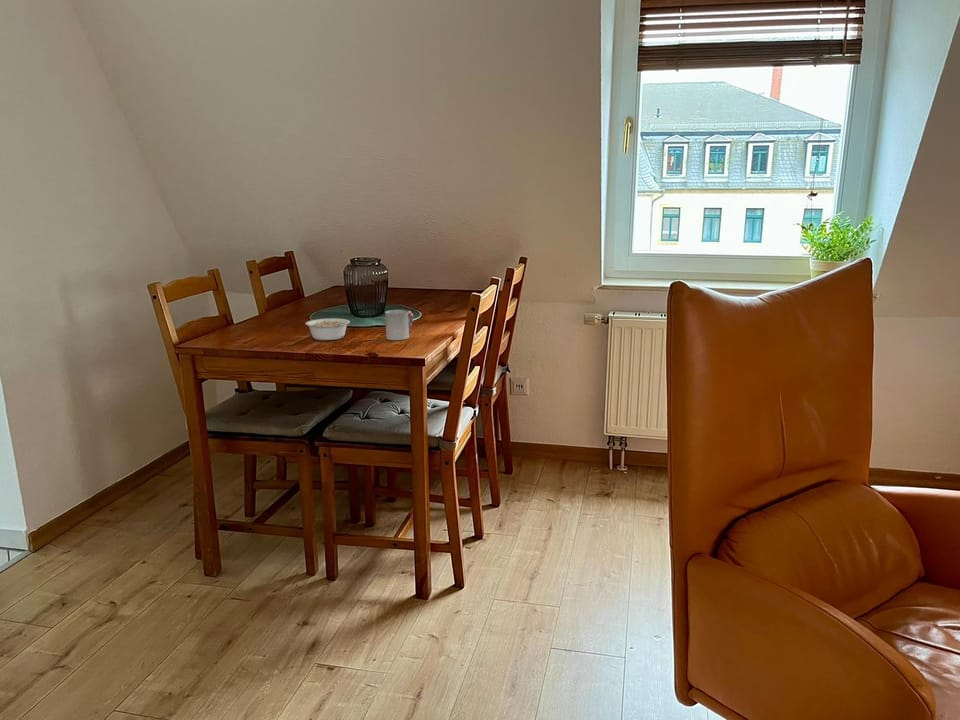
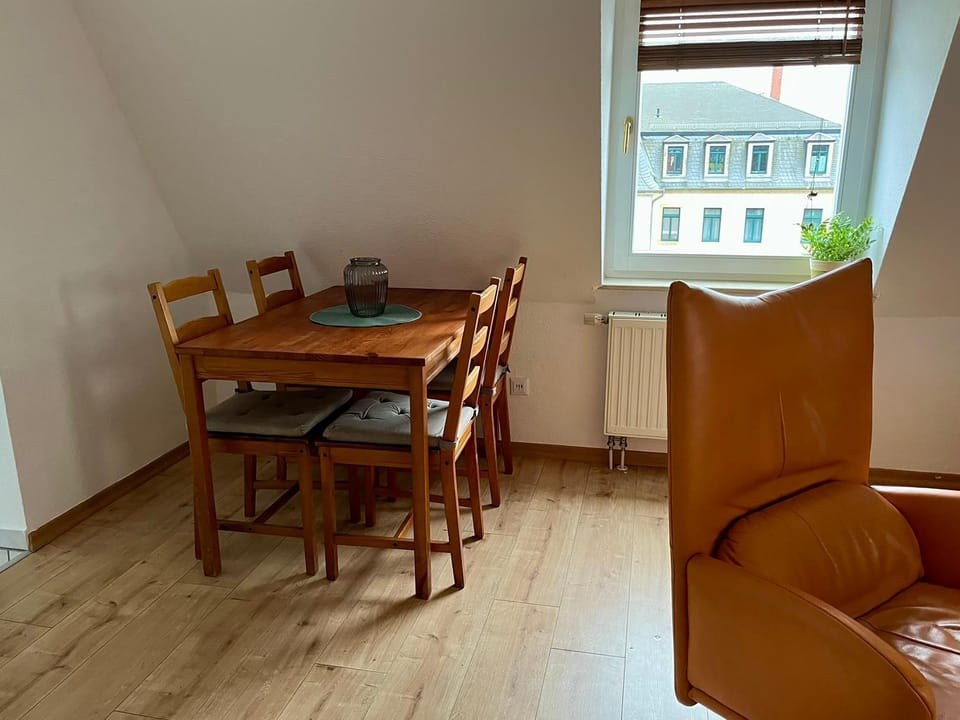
- legume (329, 328)
- cup (400, 323)
